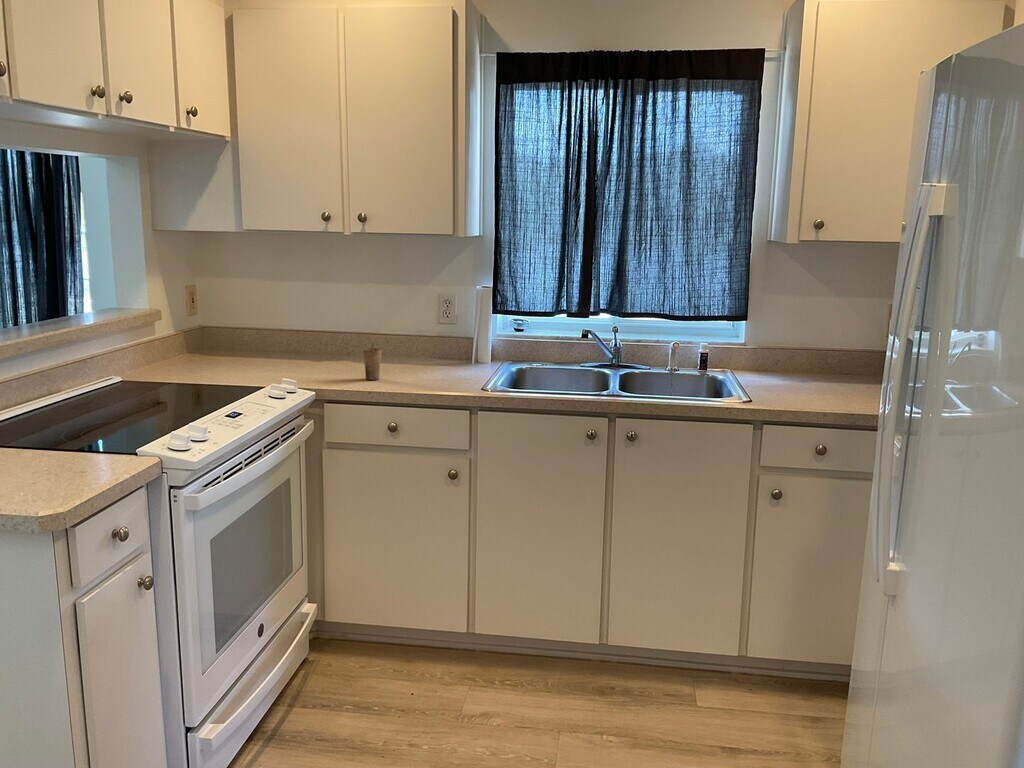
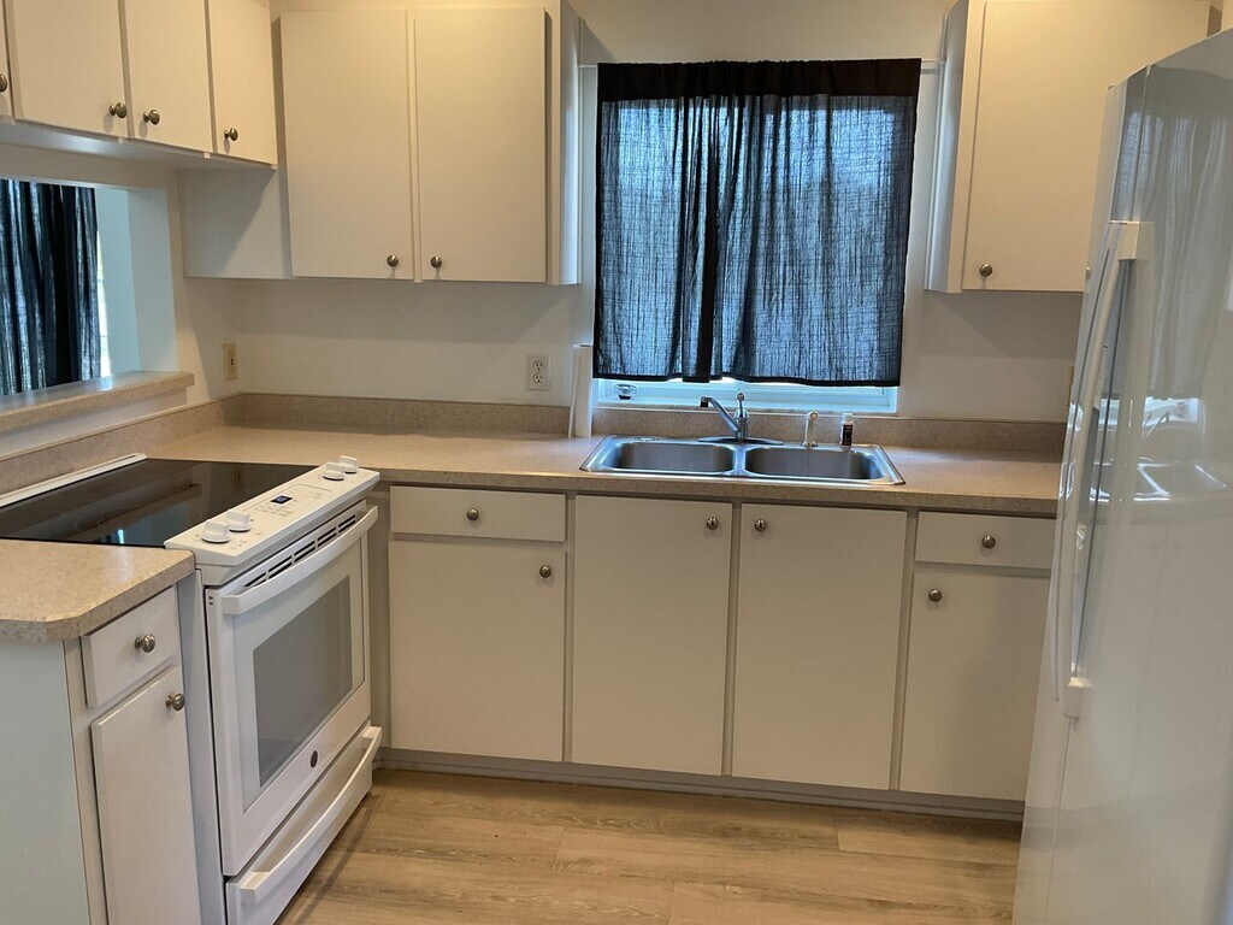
- cup (372, 360)
